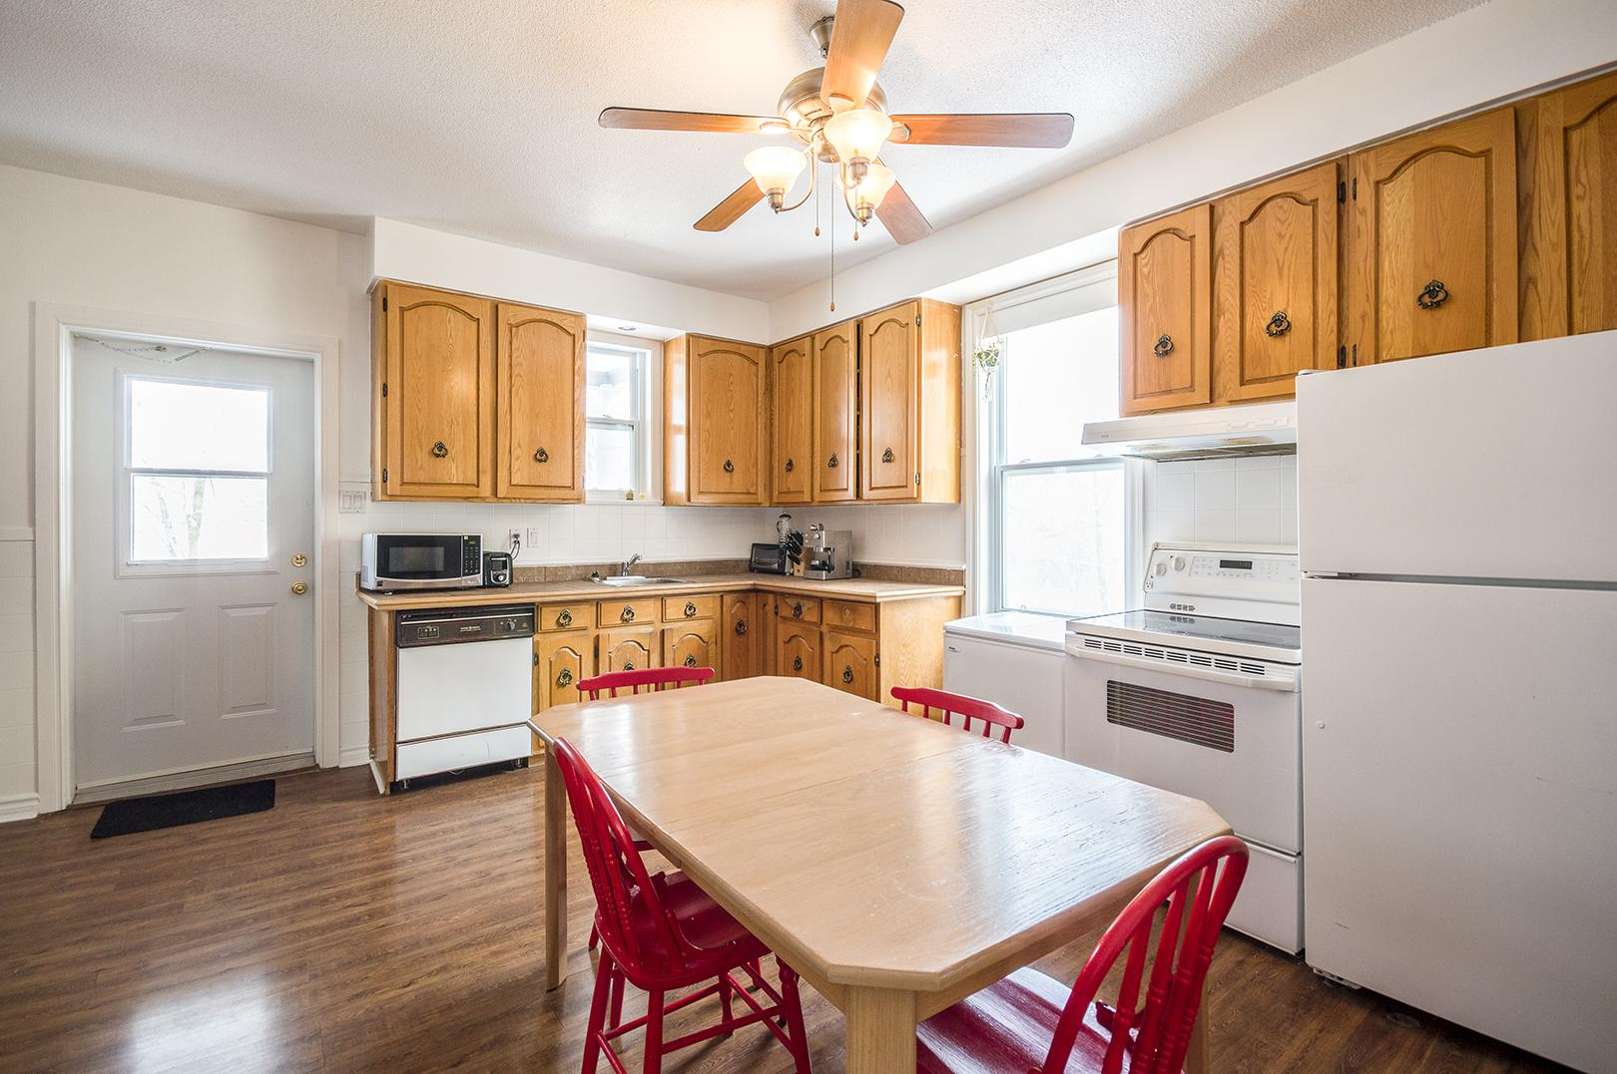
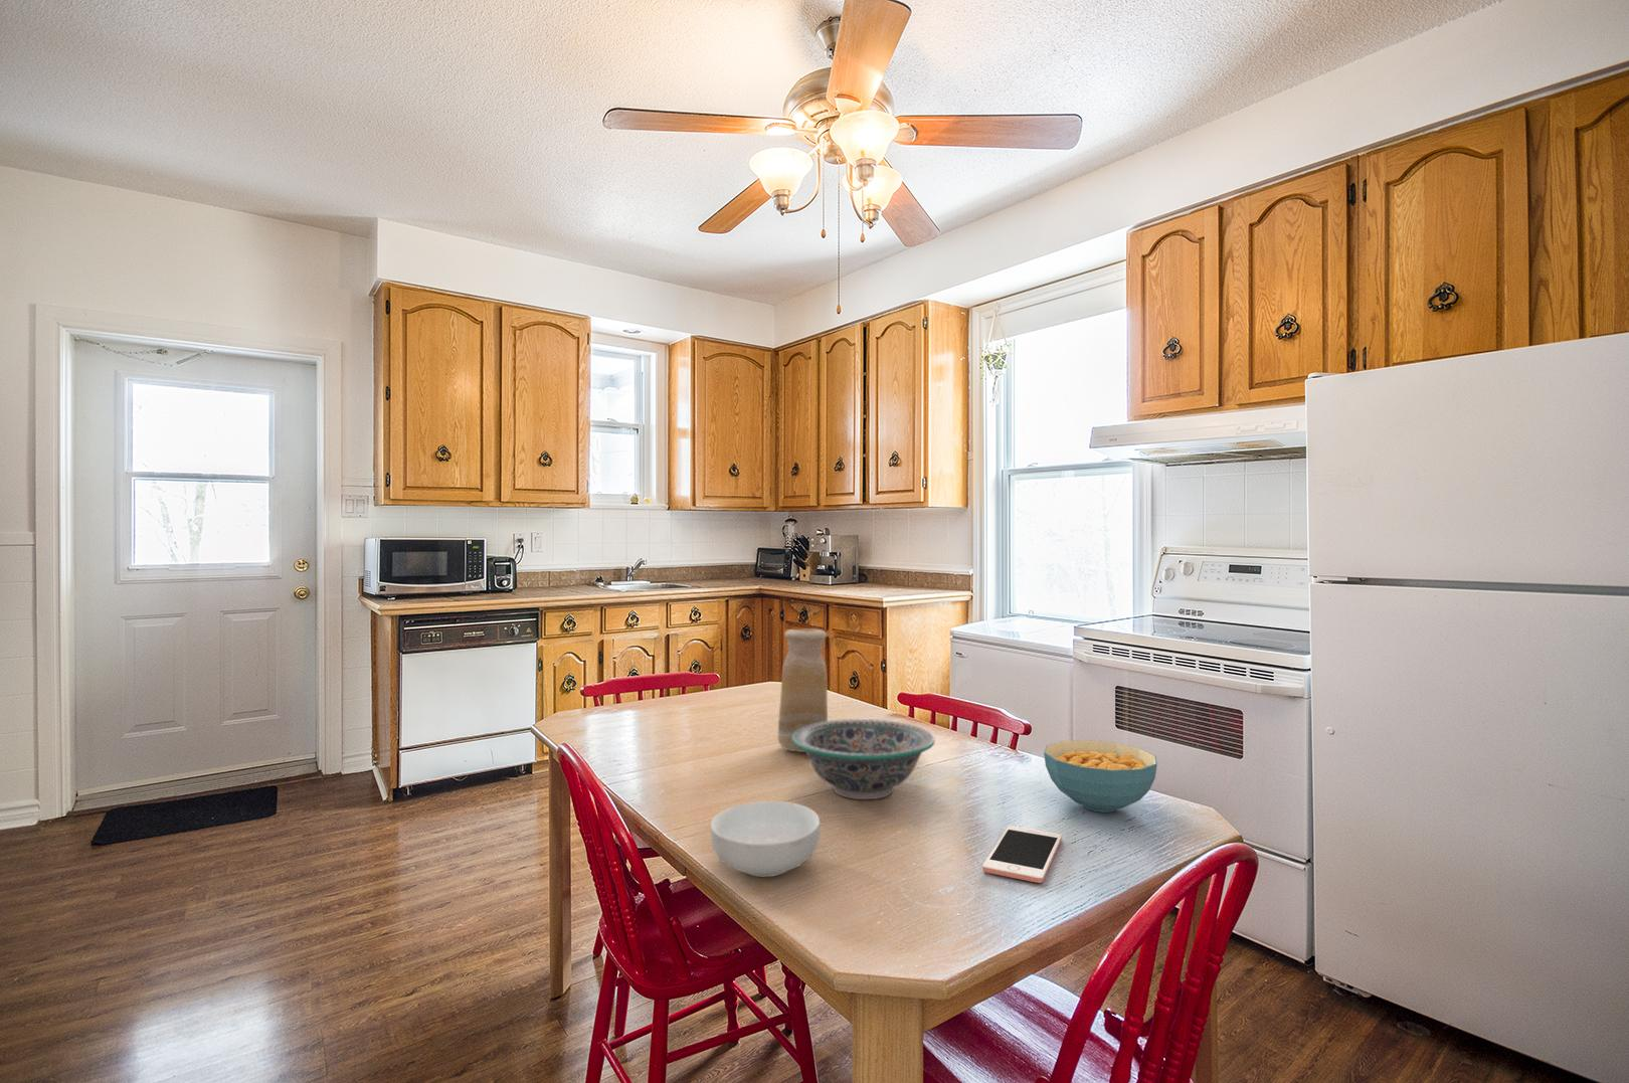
+ cereal bowl (765, 842)
+ cereal bowl (1098, 780)
+ vase (802, 689)
+ decorative bowl (863, 763)
+ cell phone (1024, 852)
